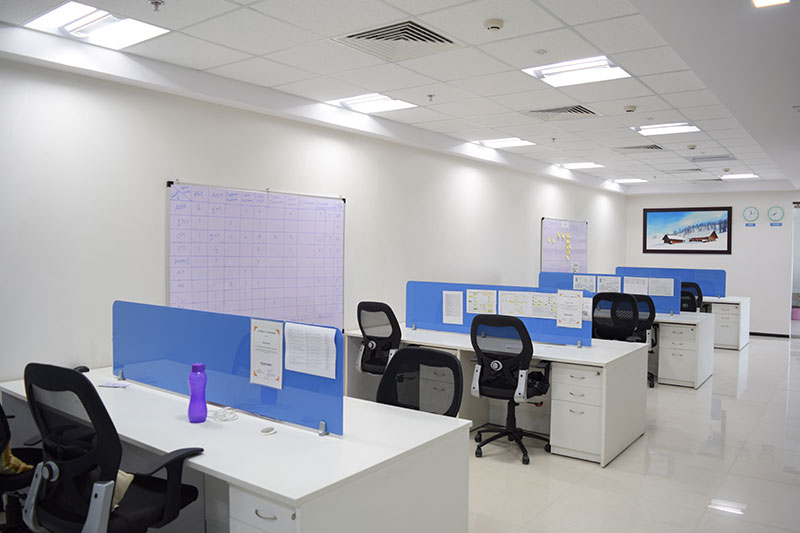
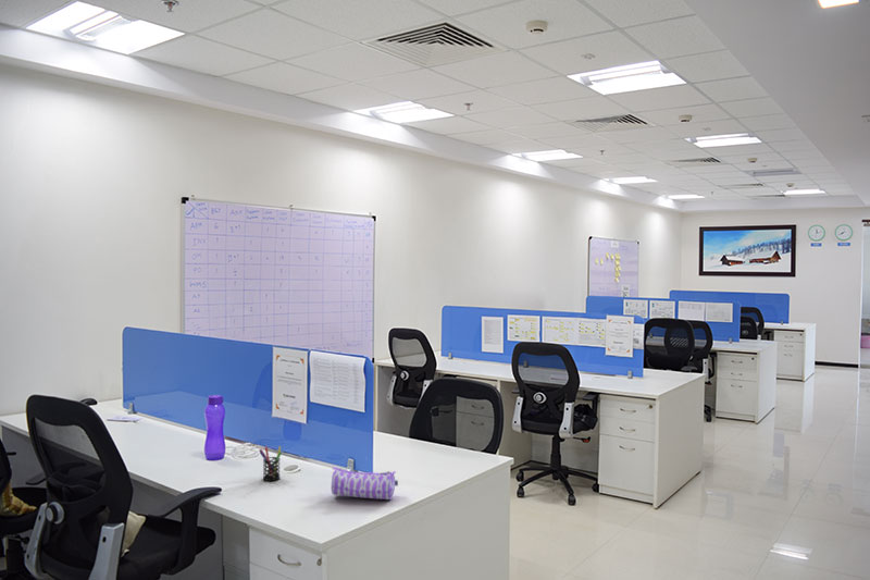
+ pencil case (363, 483)
+ pen holder (272, 461)
